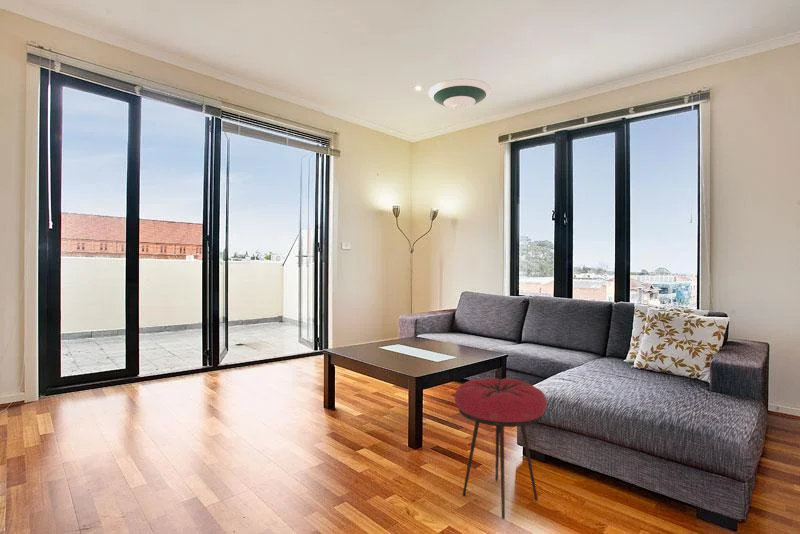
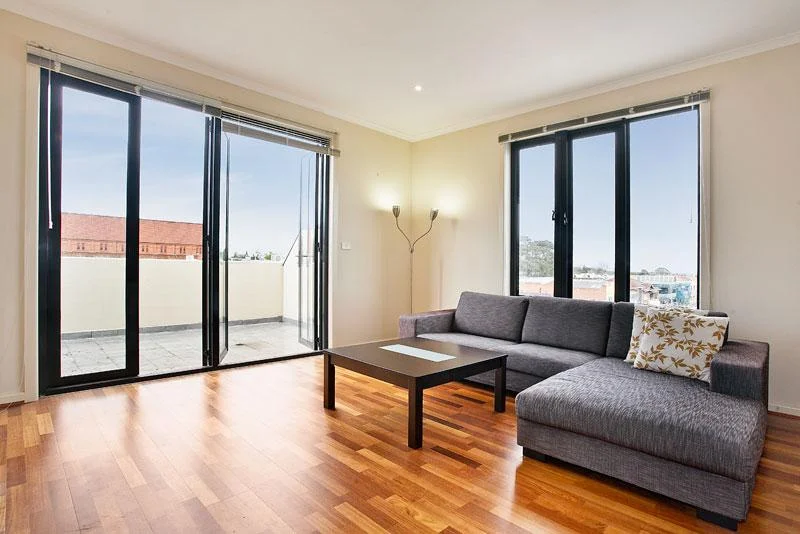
- stool (500, 441)
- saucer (459, 99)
